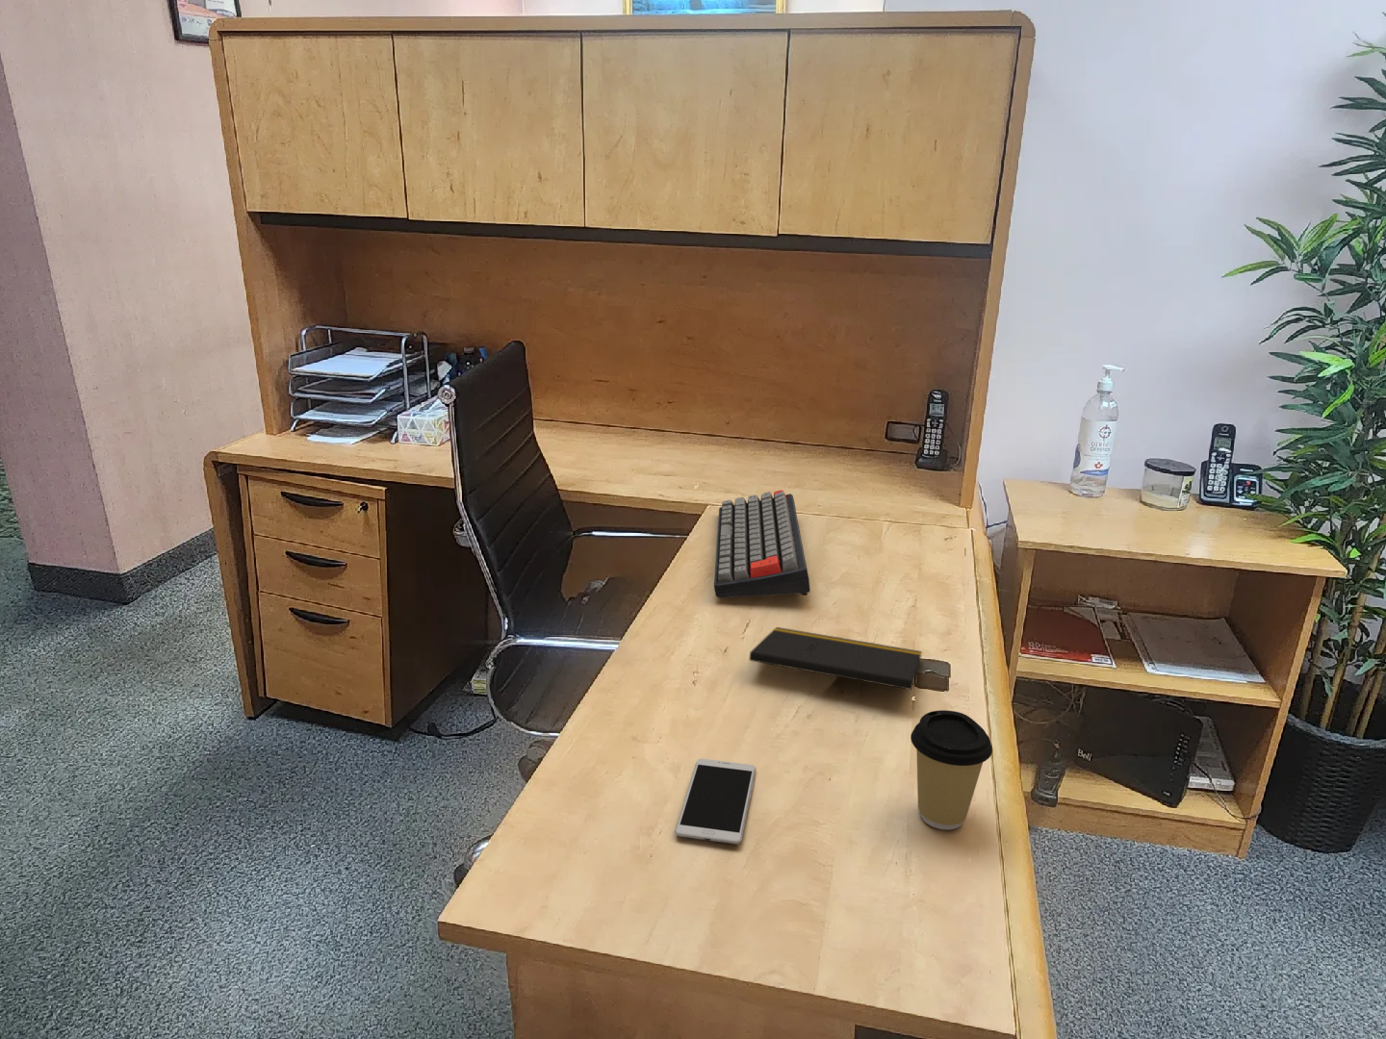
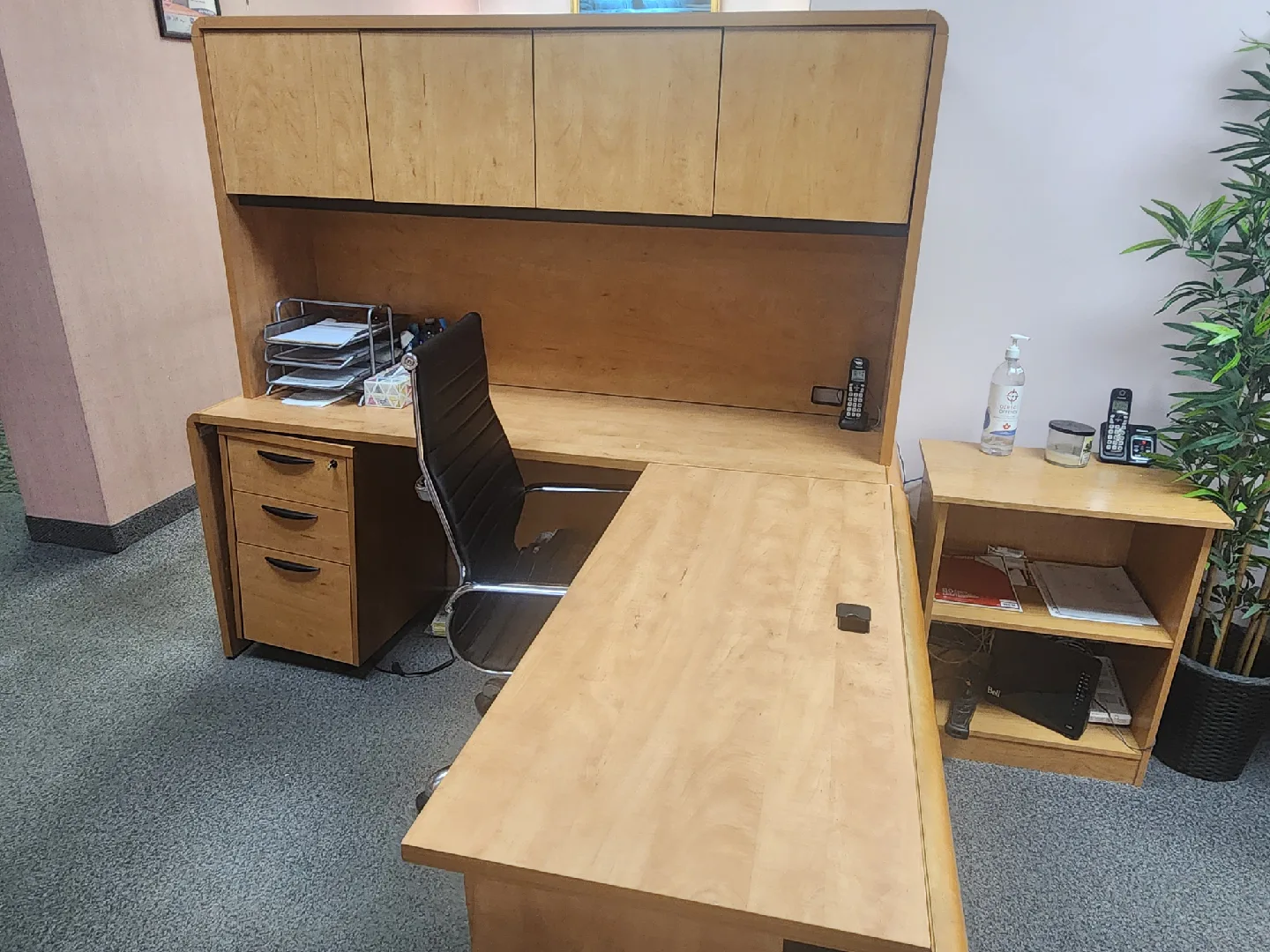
- notepad (837, 655)
- smartphone (717, 799)
- coffee cup (947, 773)
- keyboard (760, 536)
